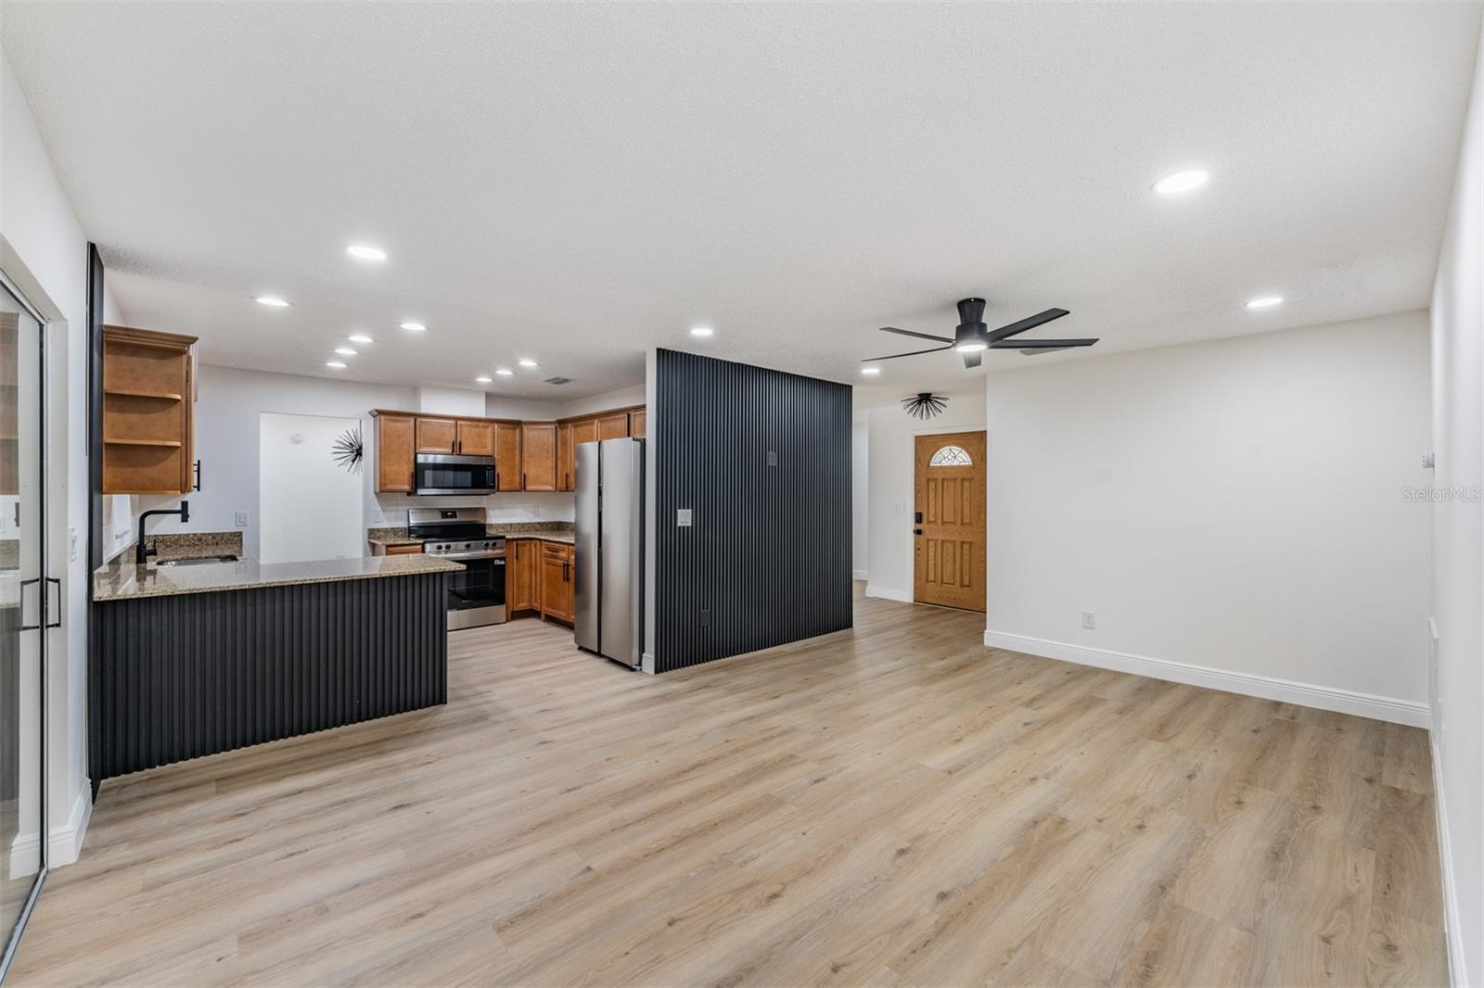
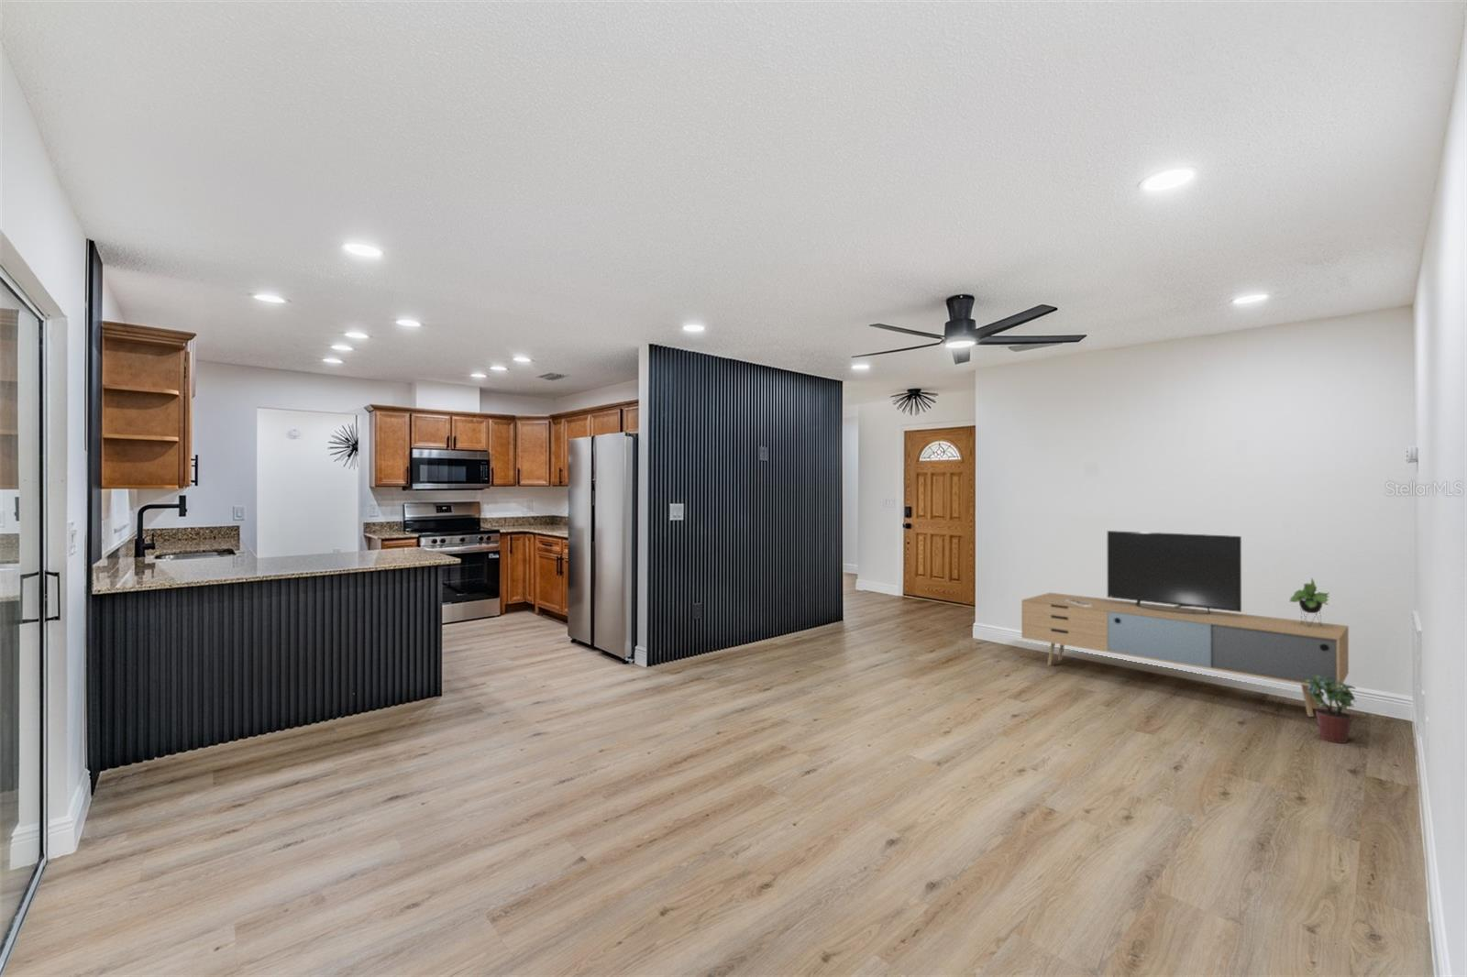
+ media console (1168, 608)
+ potted plant (1331, 707)
